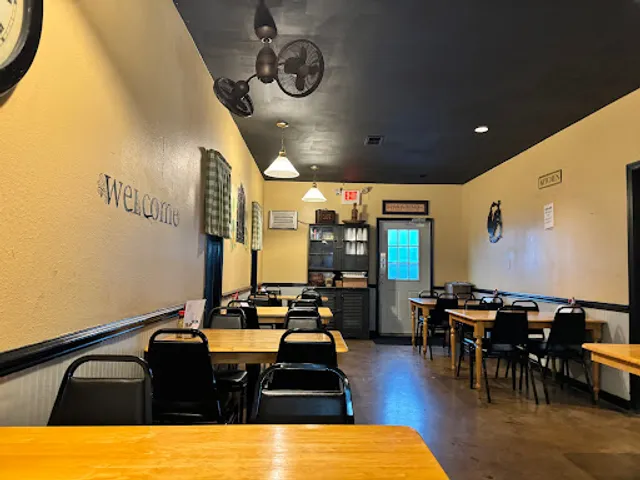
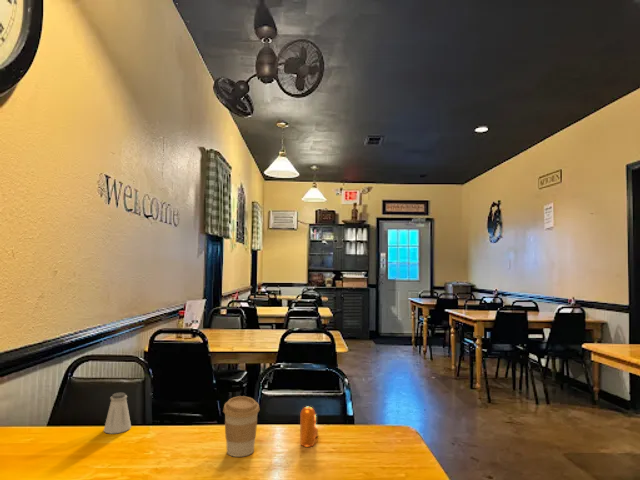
+ saltshaker (118, 411)
+ coffee cup (241, 425)
+ pepper shaker (309, 421)
